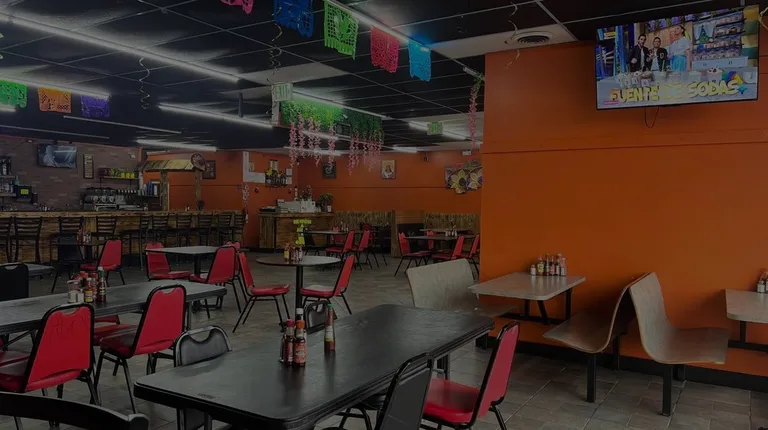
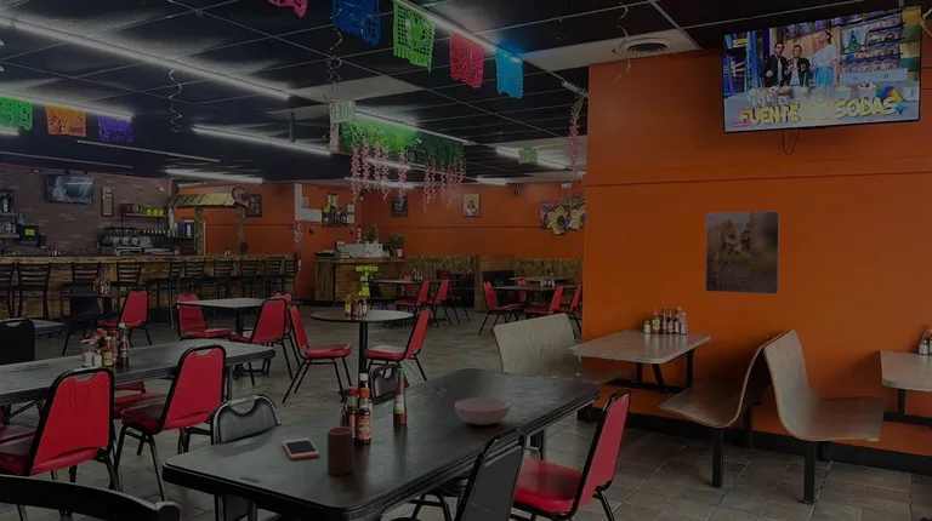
+ serving bowl (482, 412)
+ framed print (741, 252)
+ cell phone (300, 447)
+ cup (340, 450)
